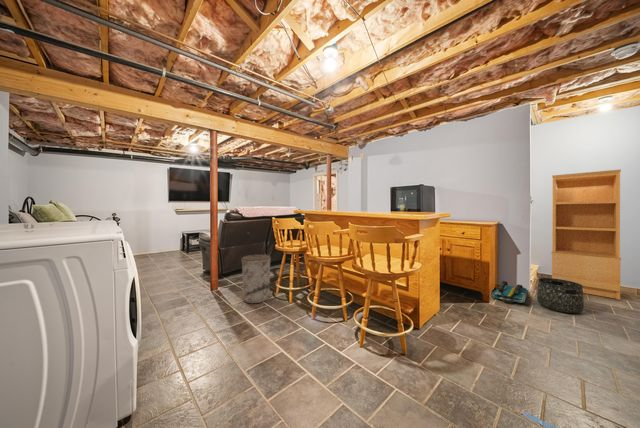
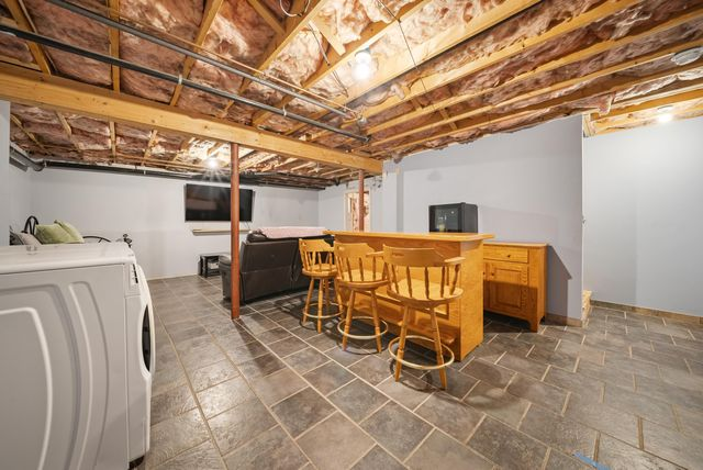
- tote bag (510, 291)
- basket (559, 295)
- bookcase (583, 231)
- trash can (256, 276)
